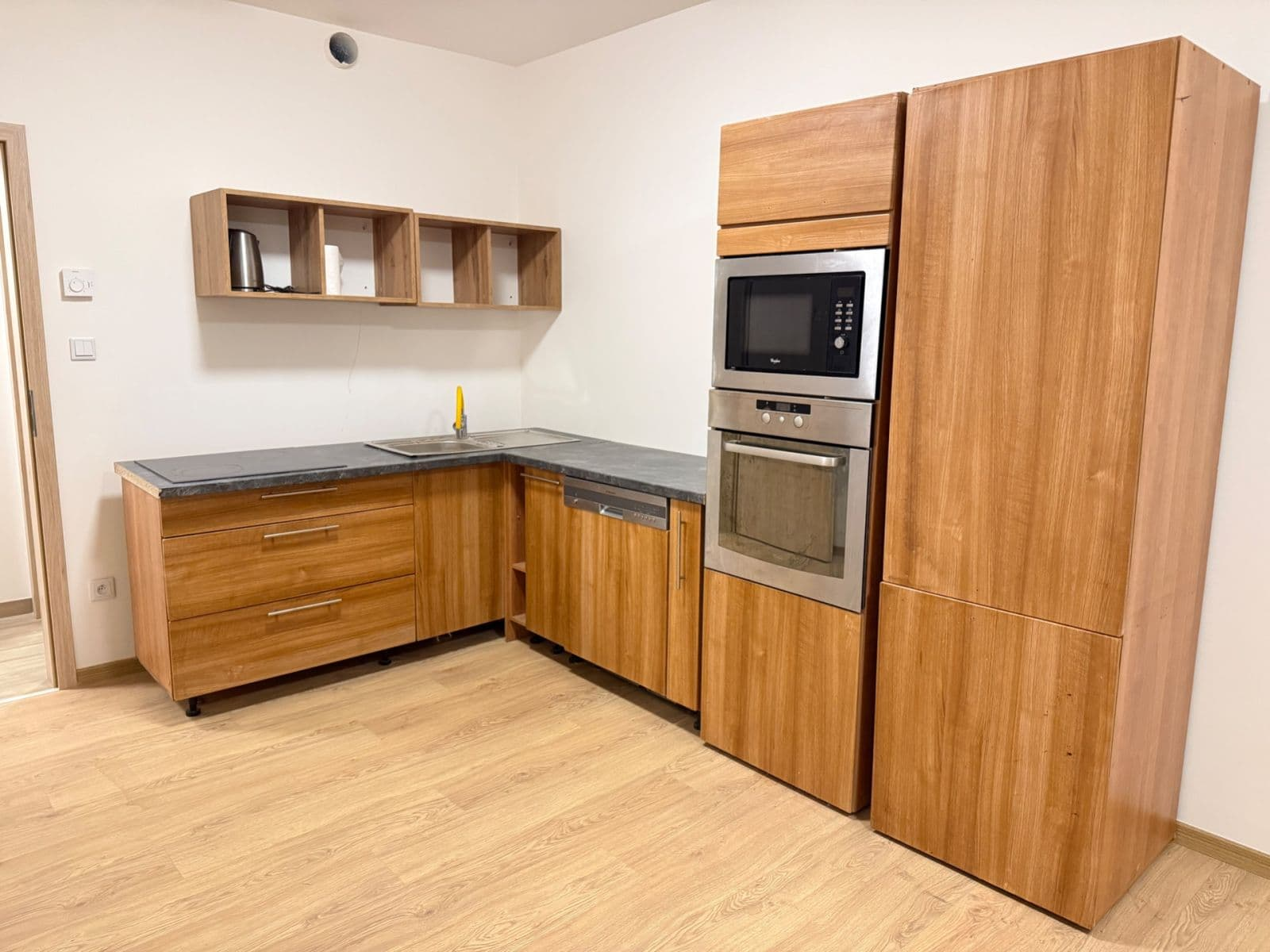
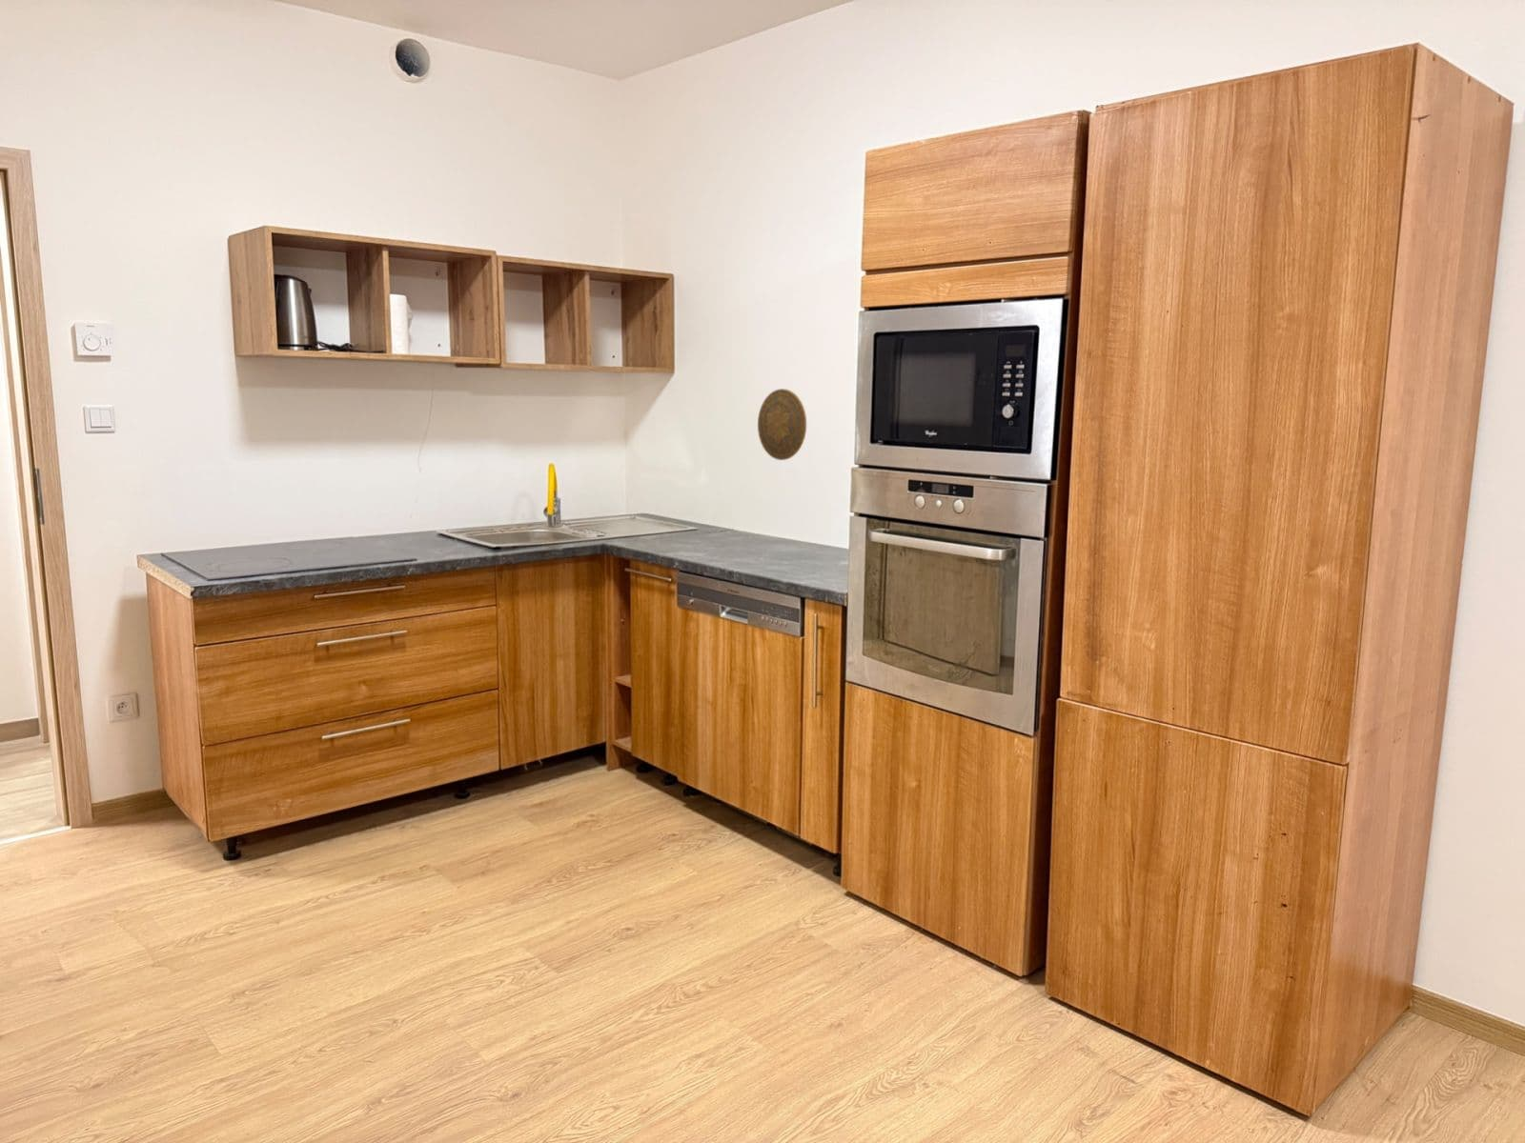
+ decorative plate (778, 424)
